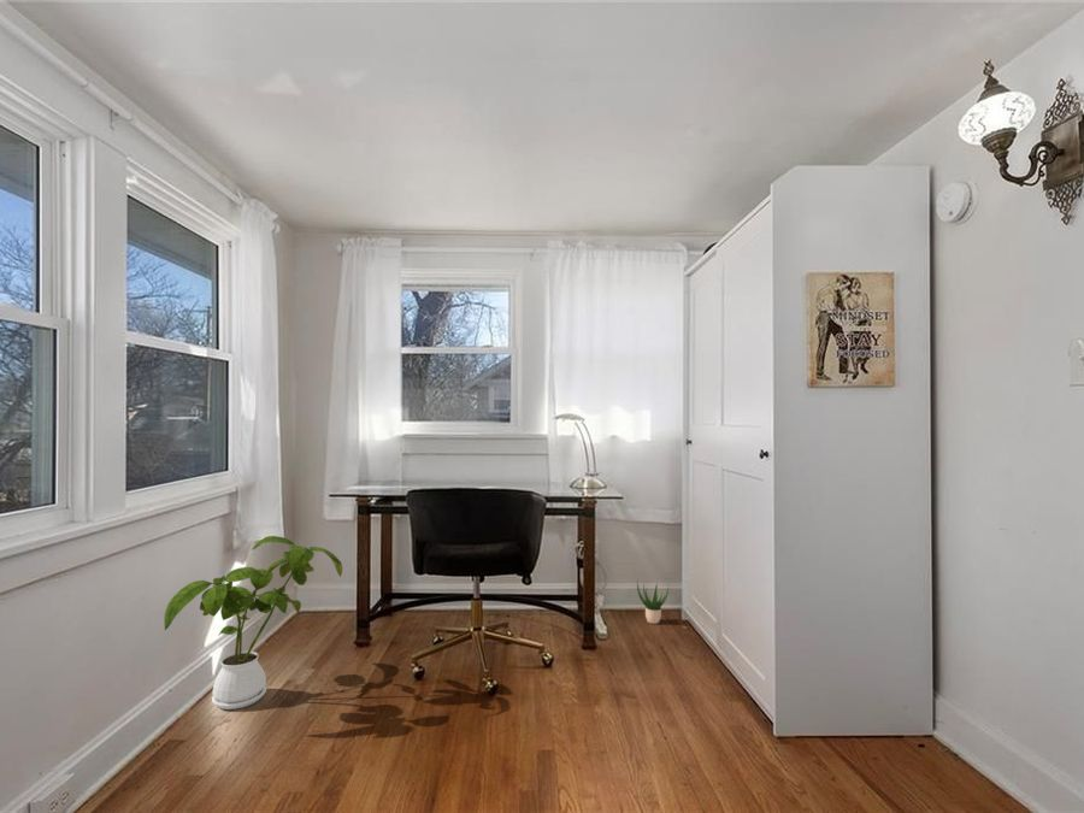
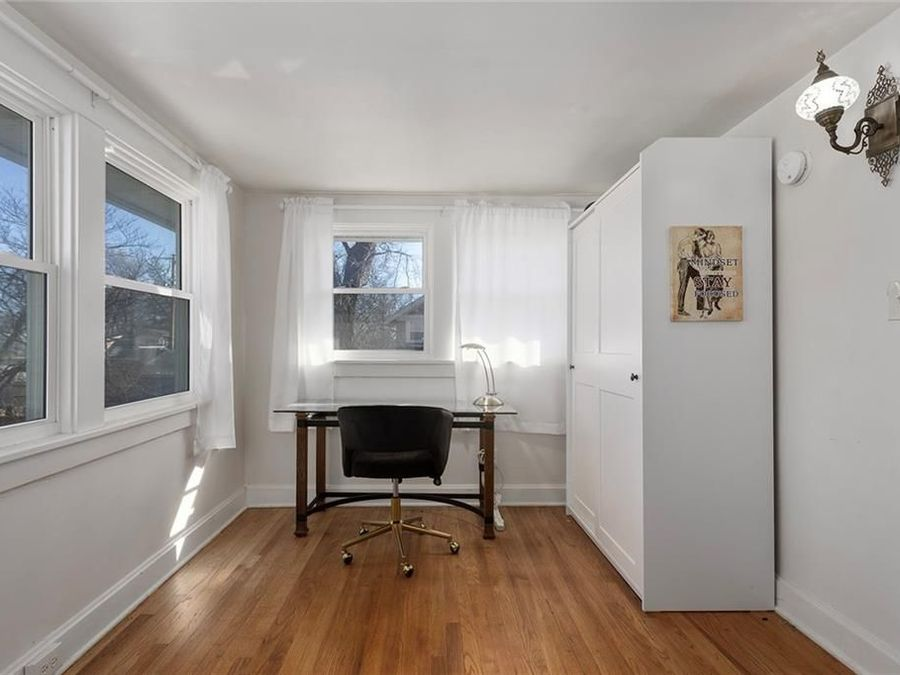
- potted plant (652, 600)
- house plant (269, 614)
